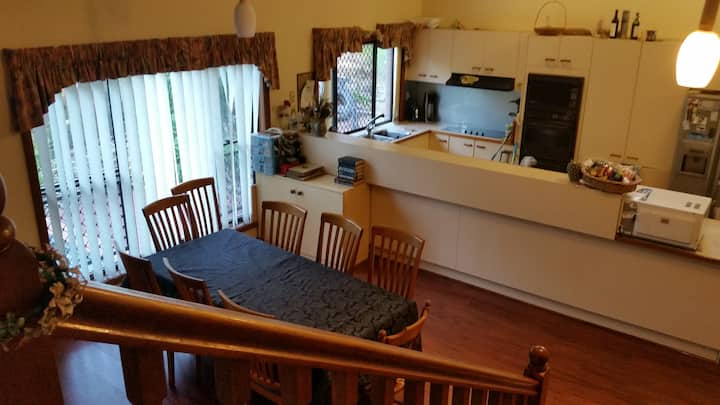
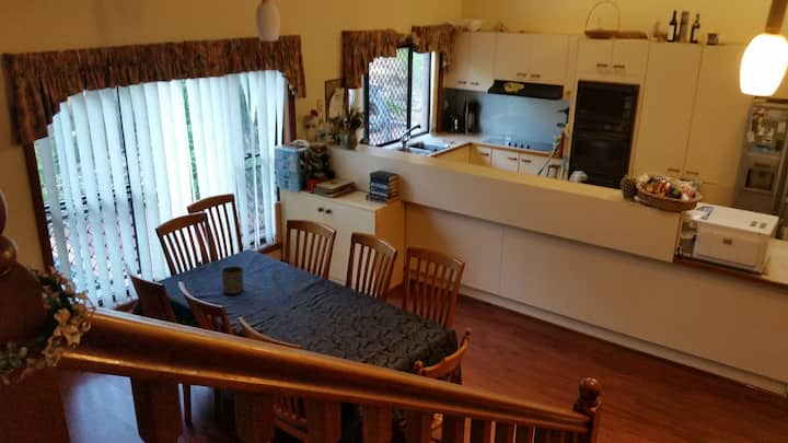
+ cup (232, 280)
